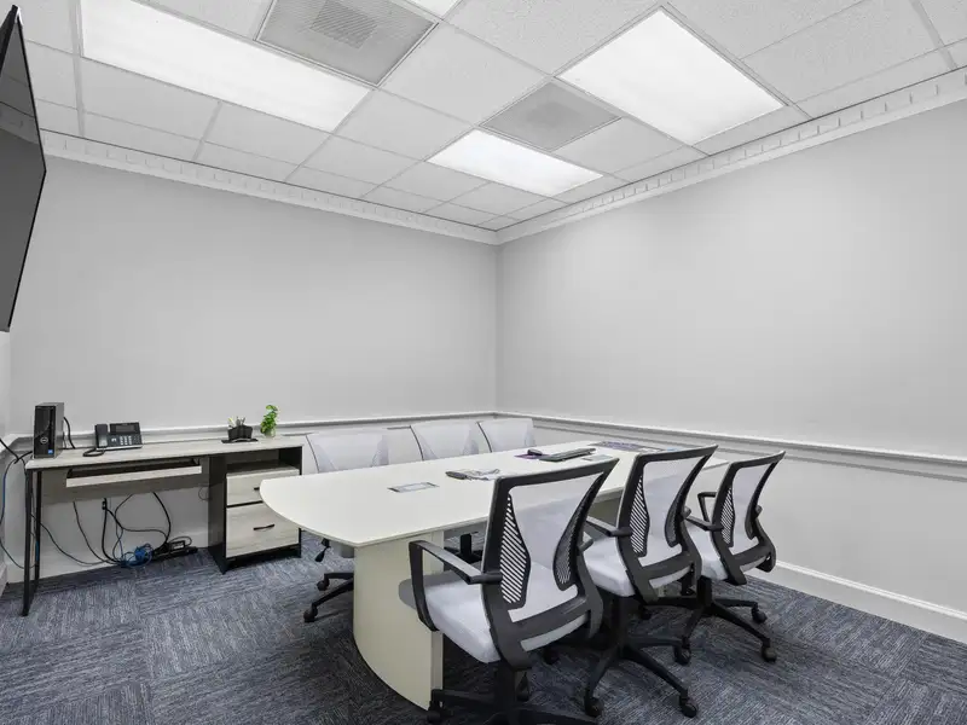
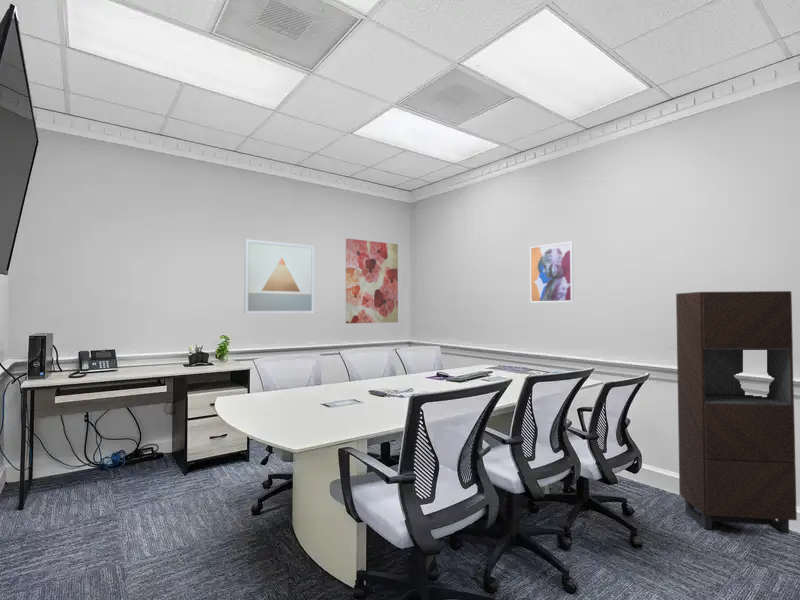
+ wall art (372, 282)
+ wall art (280, 278)
+ wall art (550, 273)
+ storage cabinet (732, 407)
